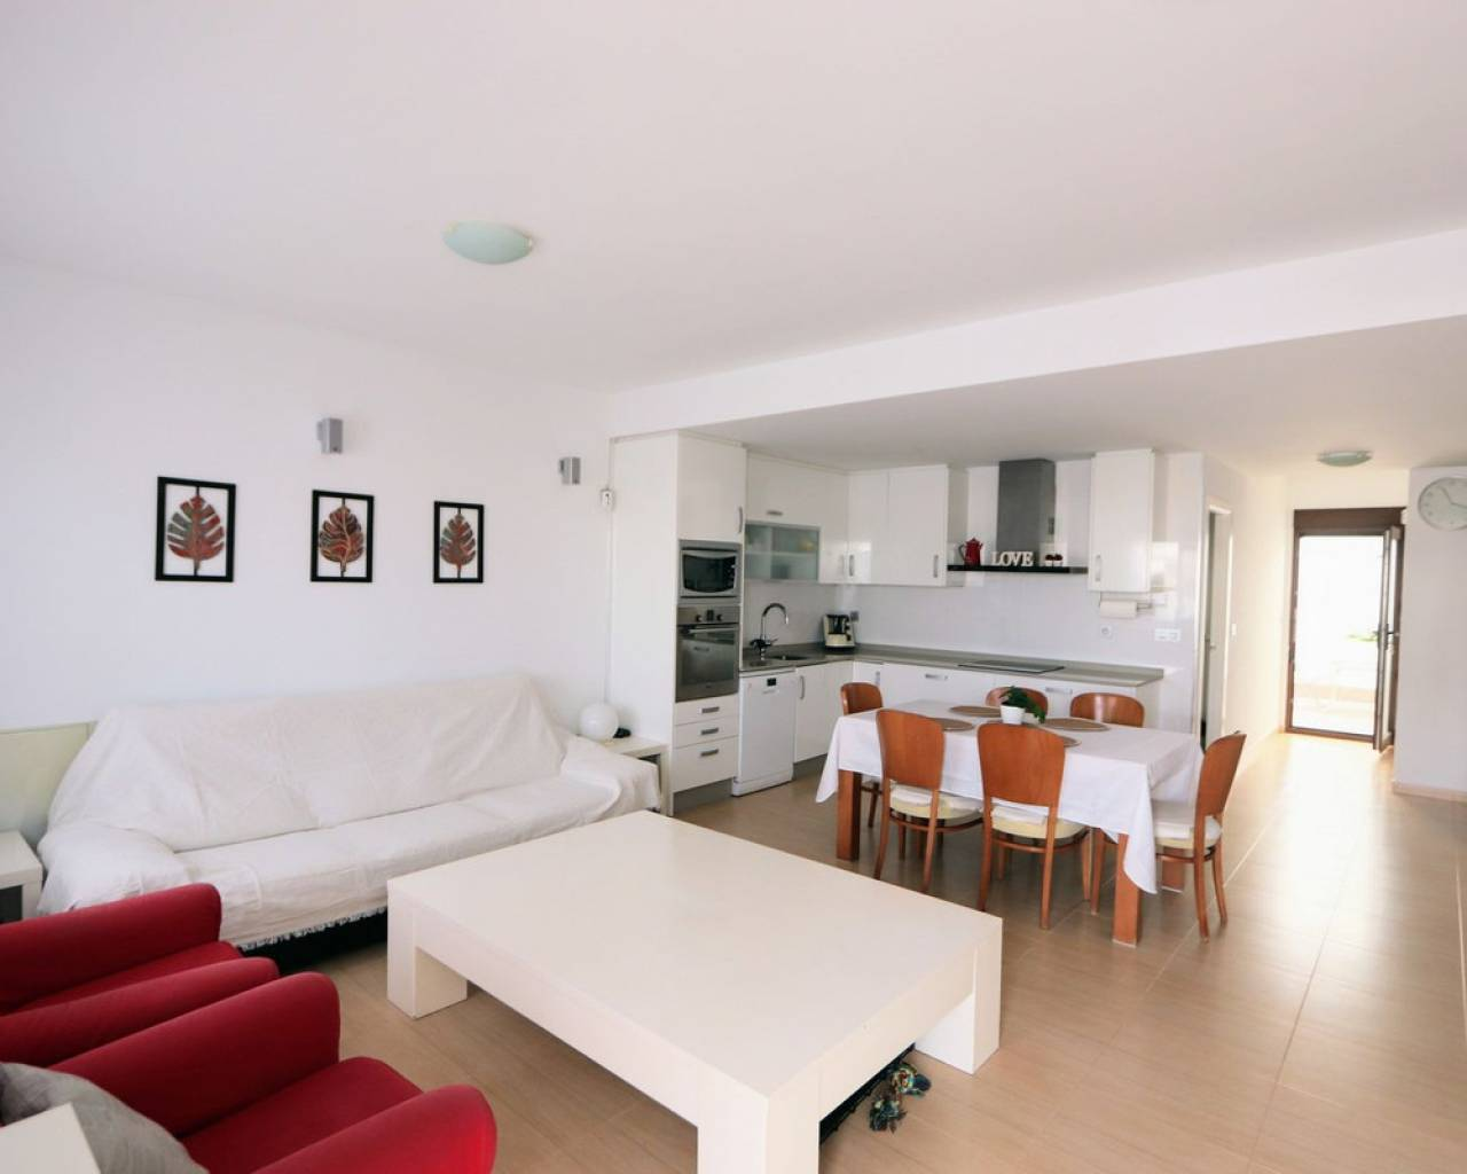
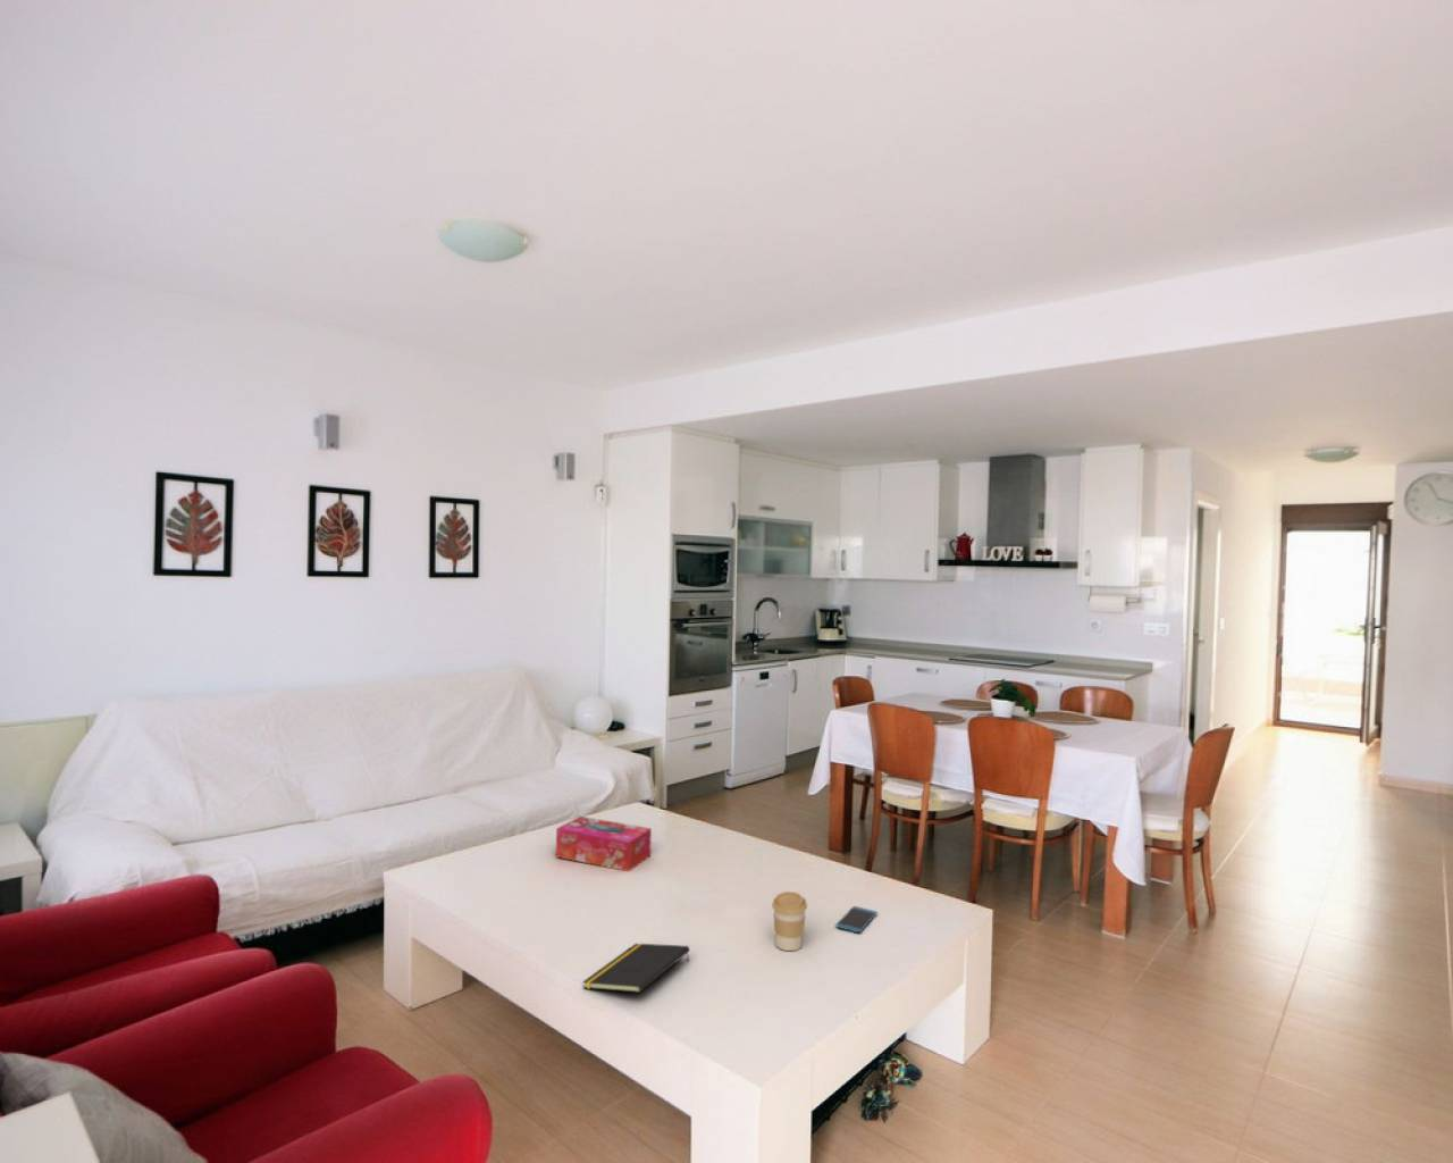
+ smartphone (856, 919)
+ coffee cup (789, 920)
+ tissue box (603, 841)
+ notepad (637, 965)
